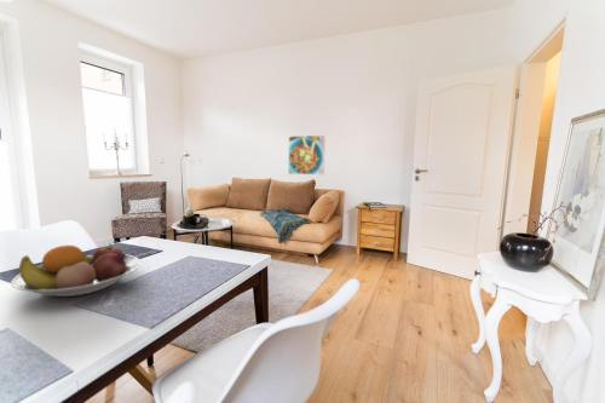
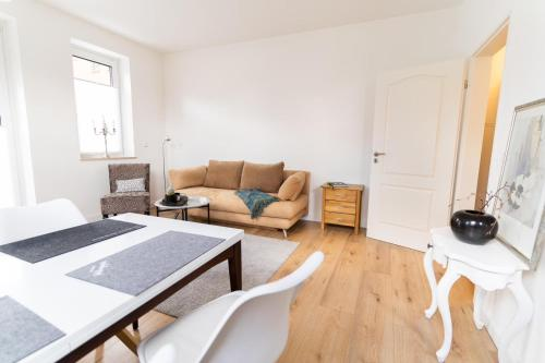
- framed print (306, 155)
- fruit bowl (82, 265)
